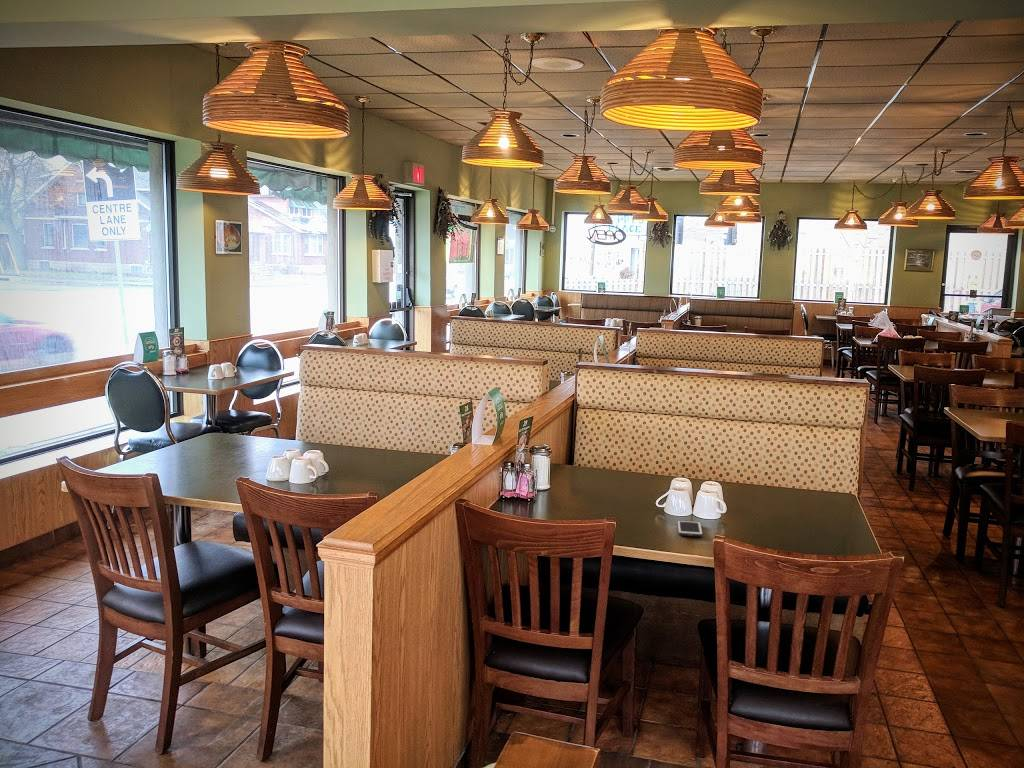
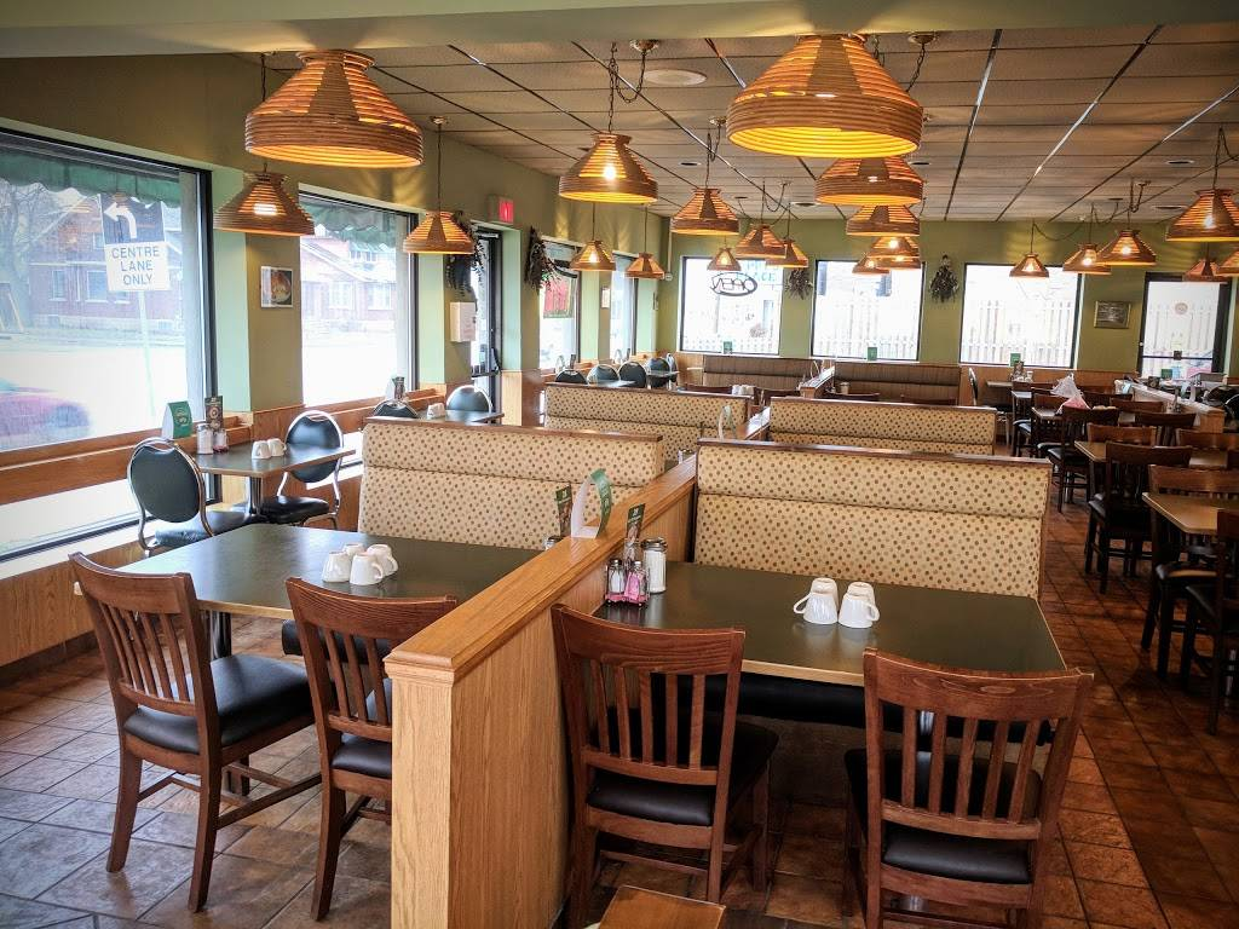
- cell phone (689, 528)
